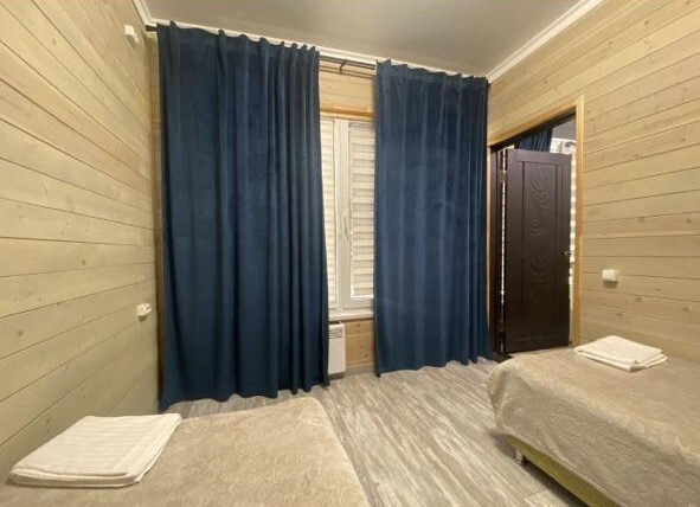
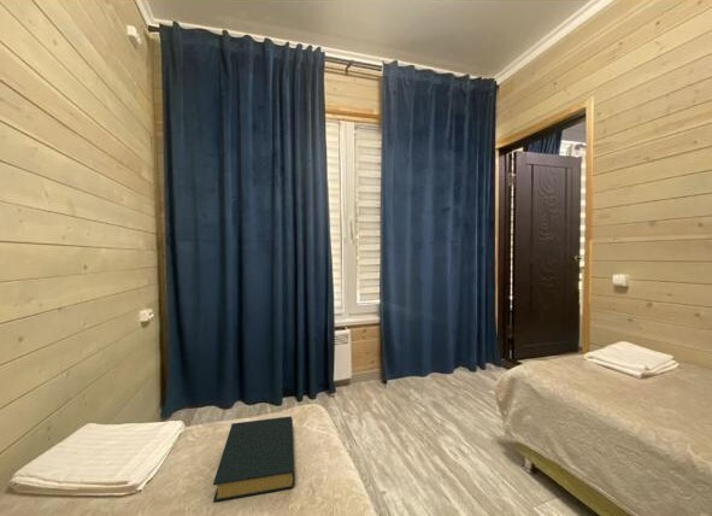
+ hardback book (259, 451)
